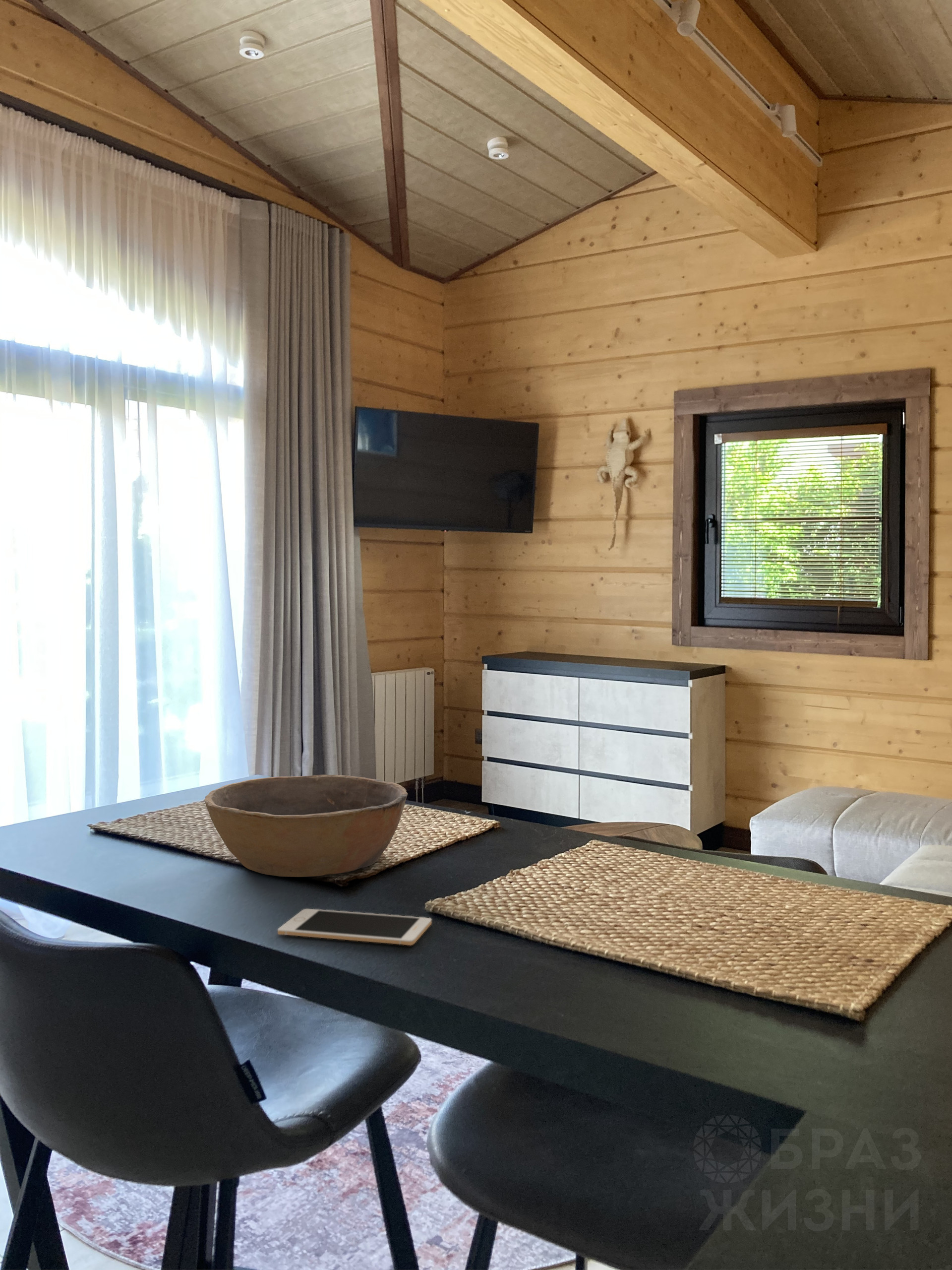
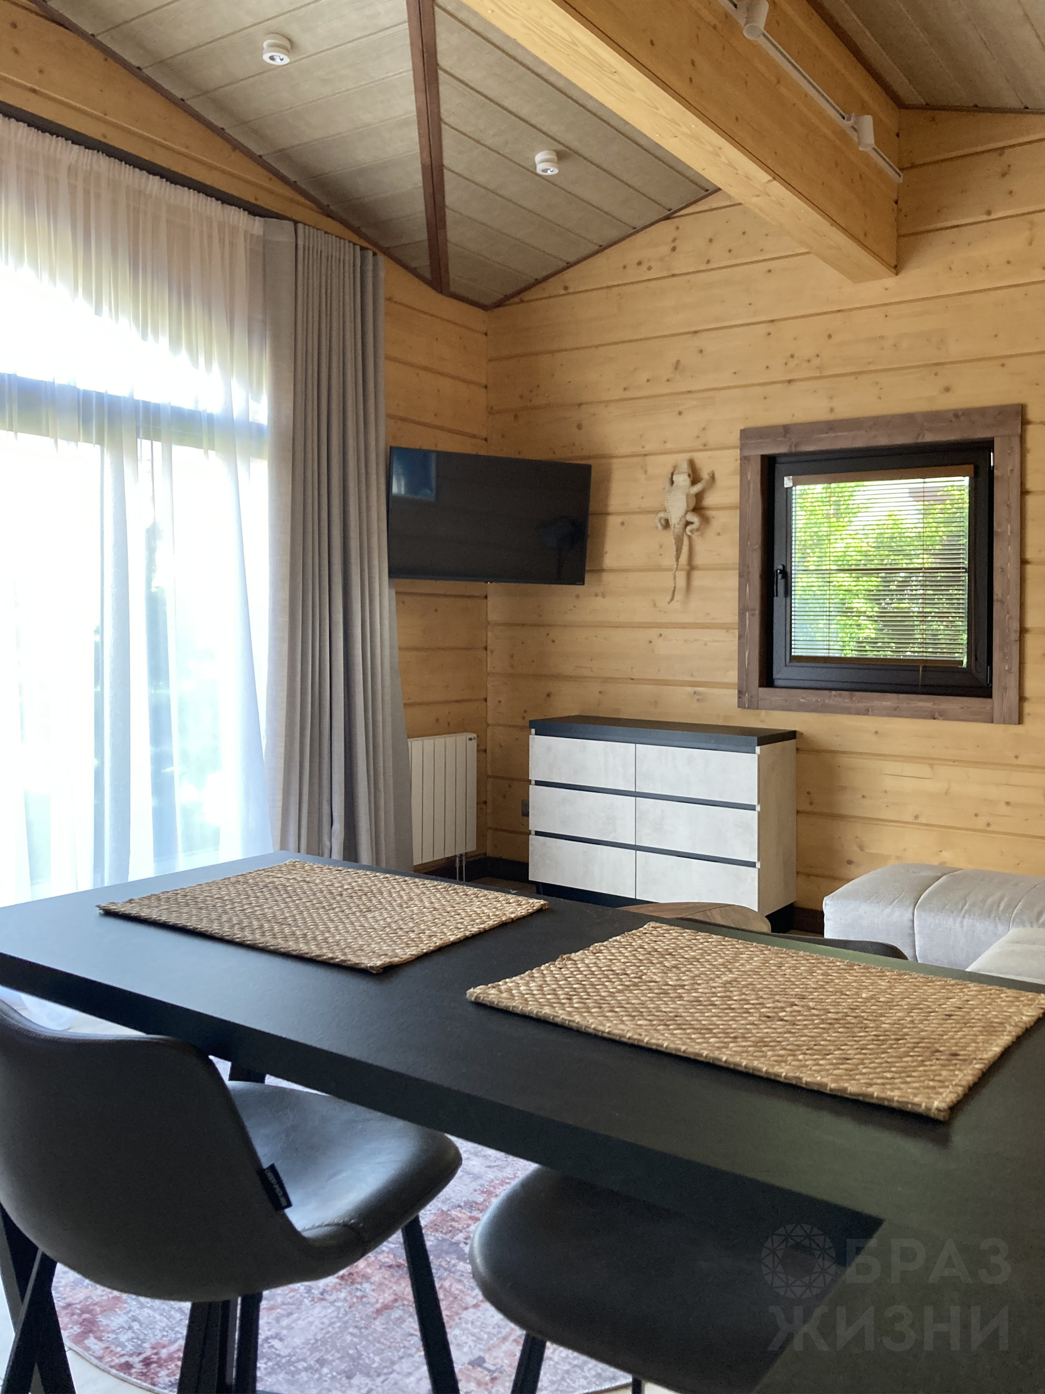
- cell phone (356, 926)
- bowl (308, 826)
